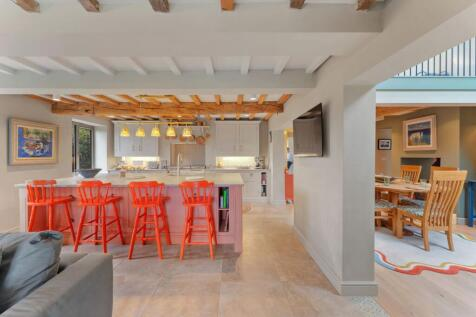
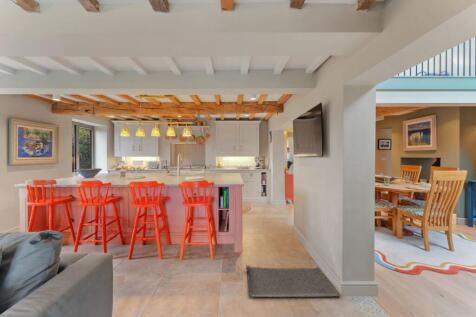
+ door mat (287, 276)
